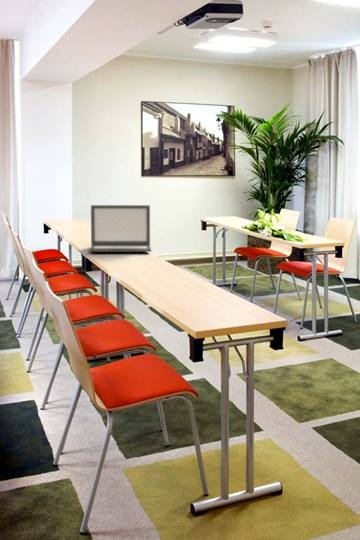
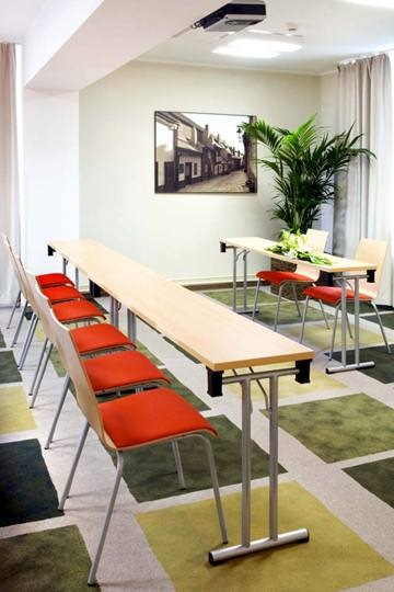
- laptop (120, 227)
